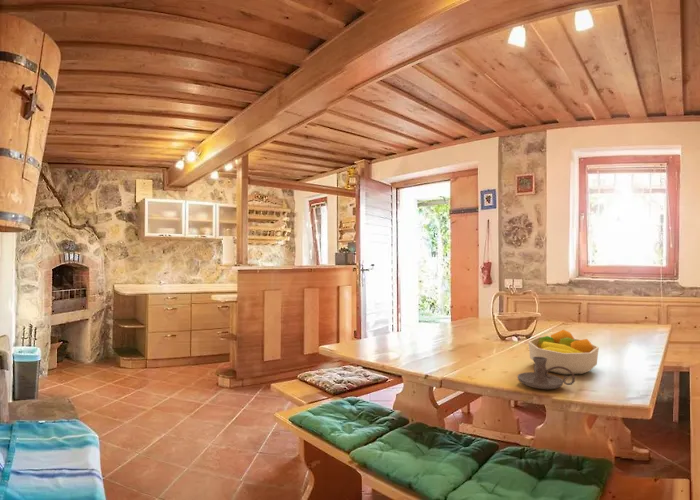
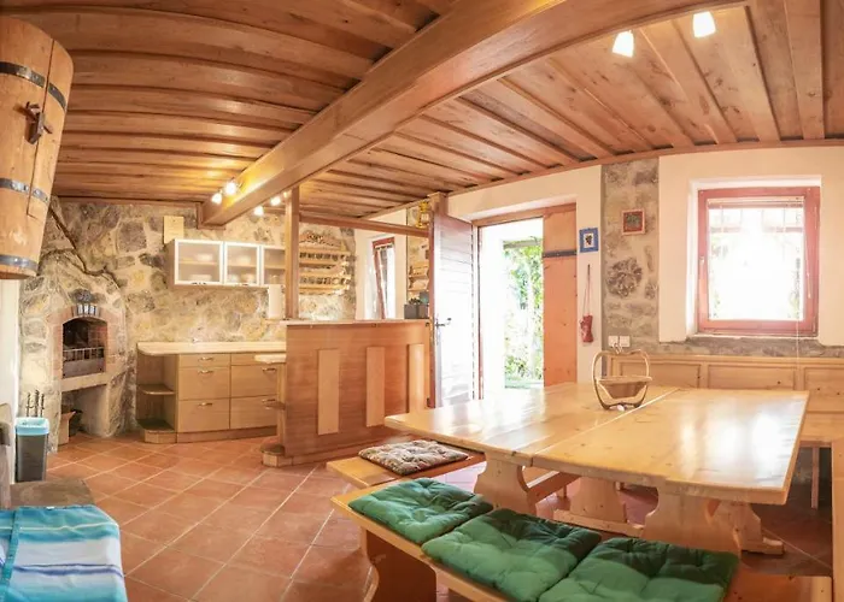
- fruit bowl (562, 350)
- candle holder (545, 372)
